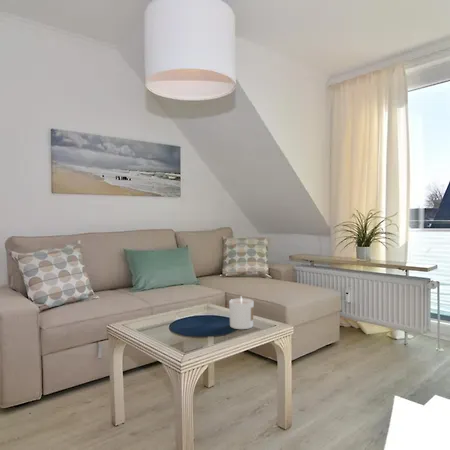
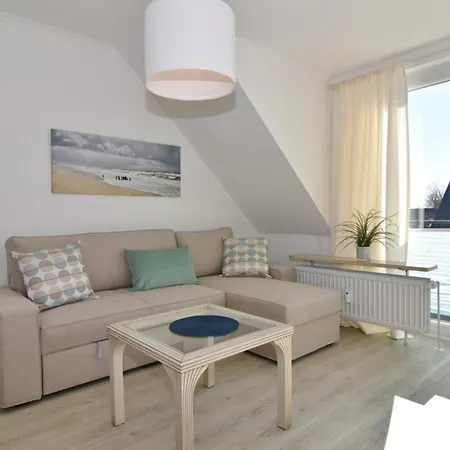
- candle (241, 311)
